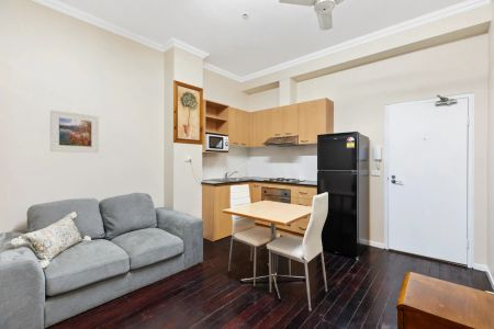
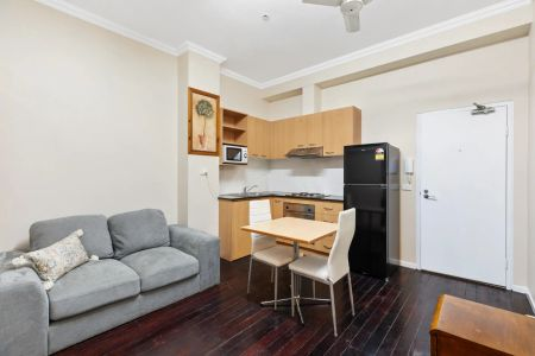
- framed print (76, 133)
